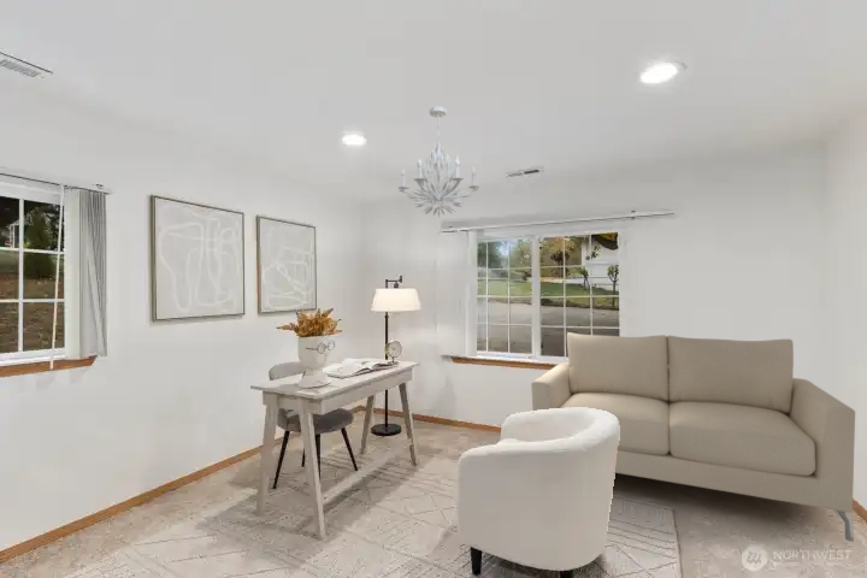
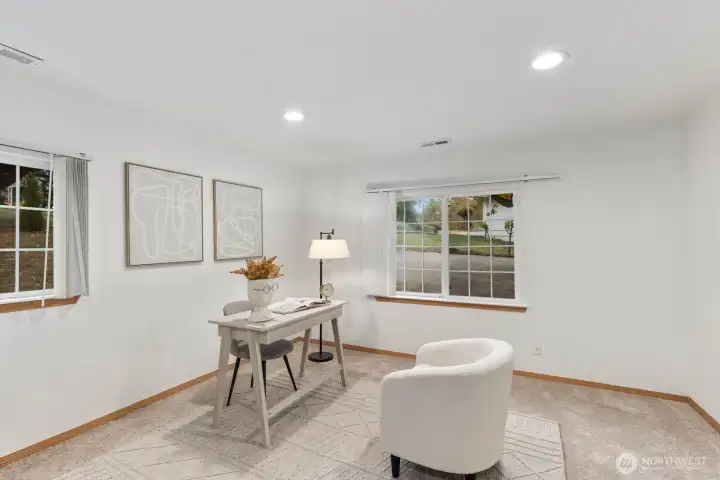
- sofa (668, 408)
- chandelier (437, 164)
